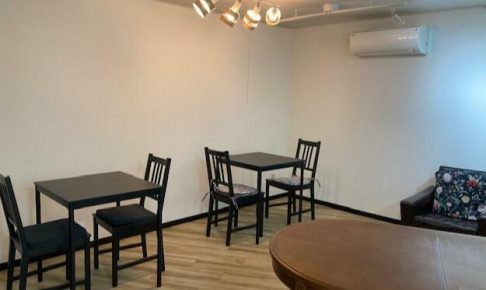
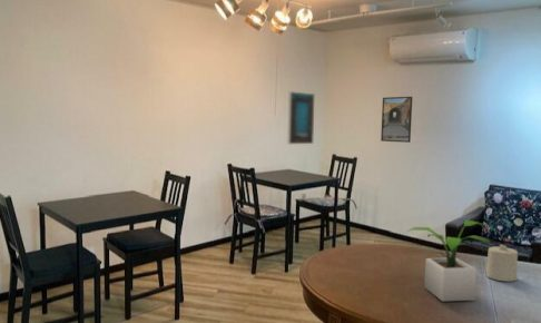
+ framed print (395, 119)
+ potted plant (455, 260)
+ candle (502, 261)
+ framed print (301, 118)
